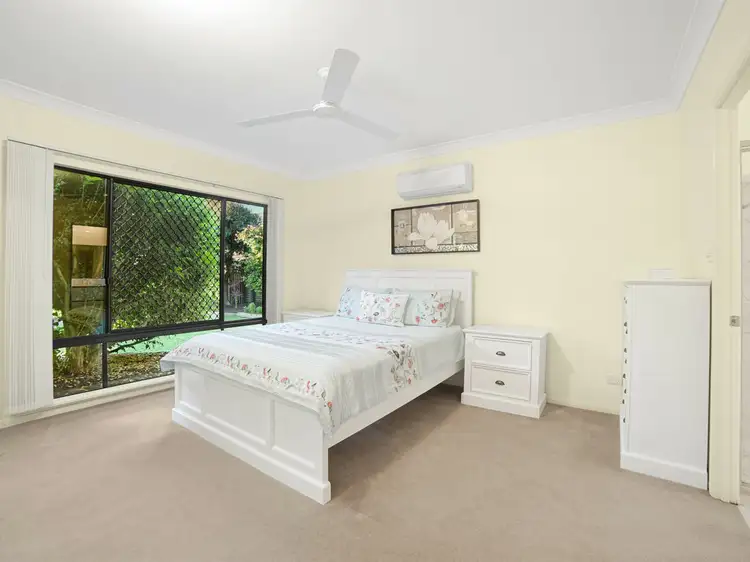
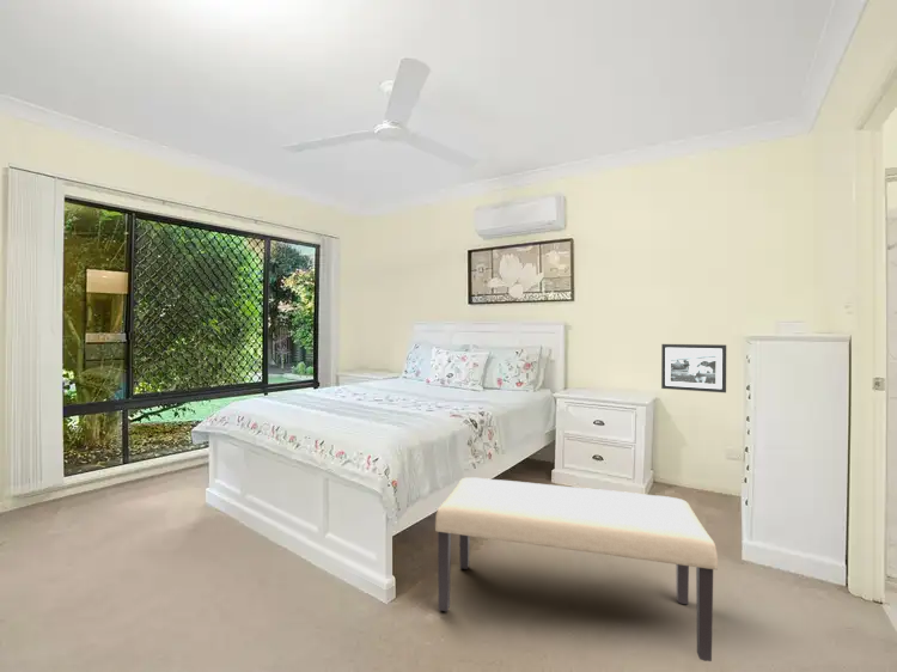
+ picture frame (692, 367)
+ bench (565, 548)
